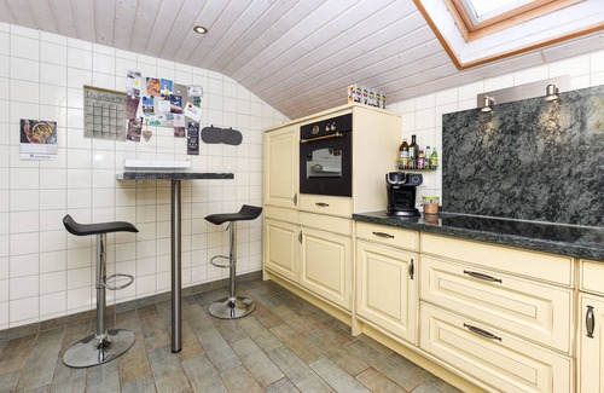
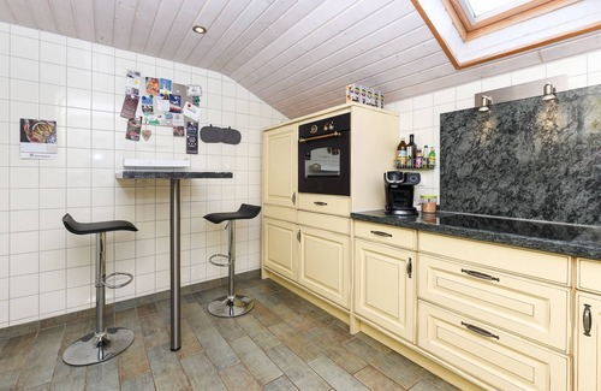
- calendar (105, 108)
